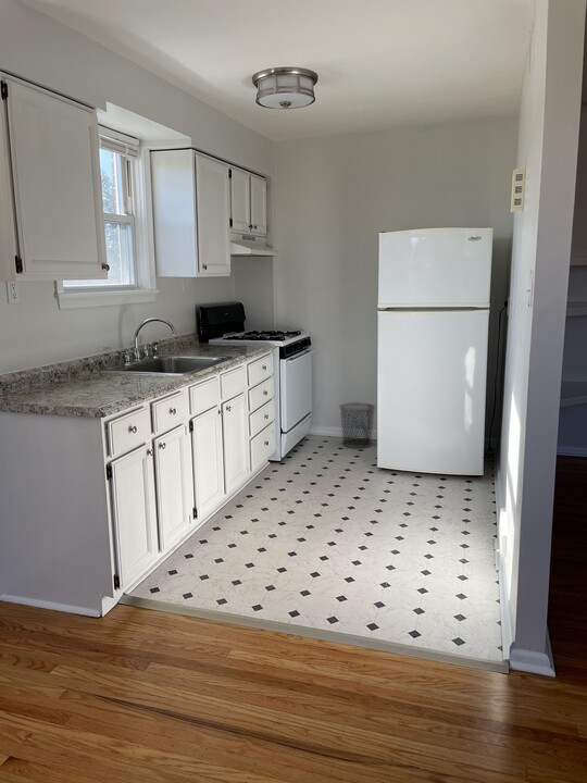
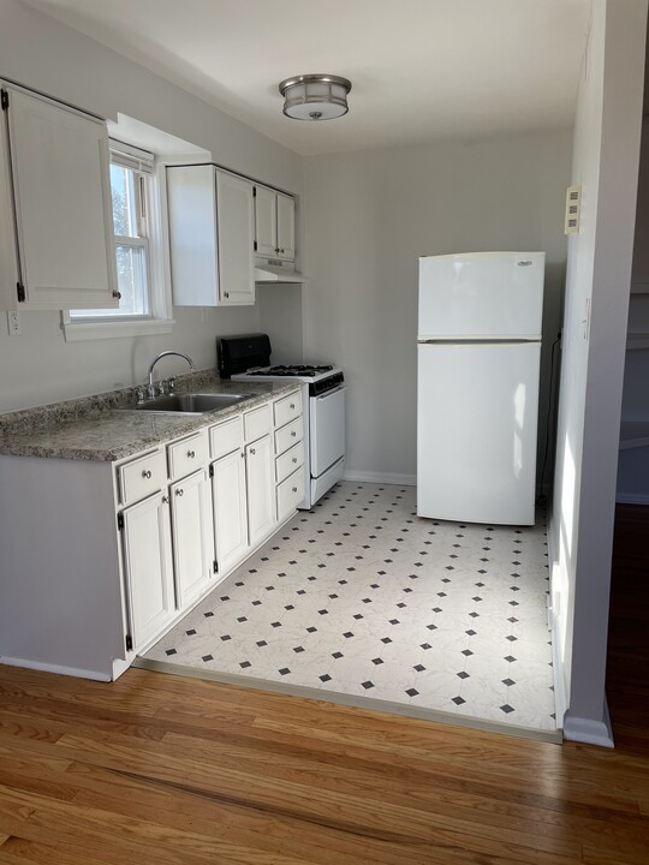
- trash can (357, 424)
